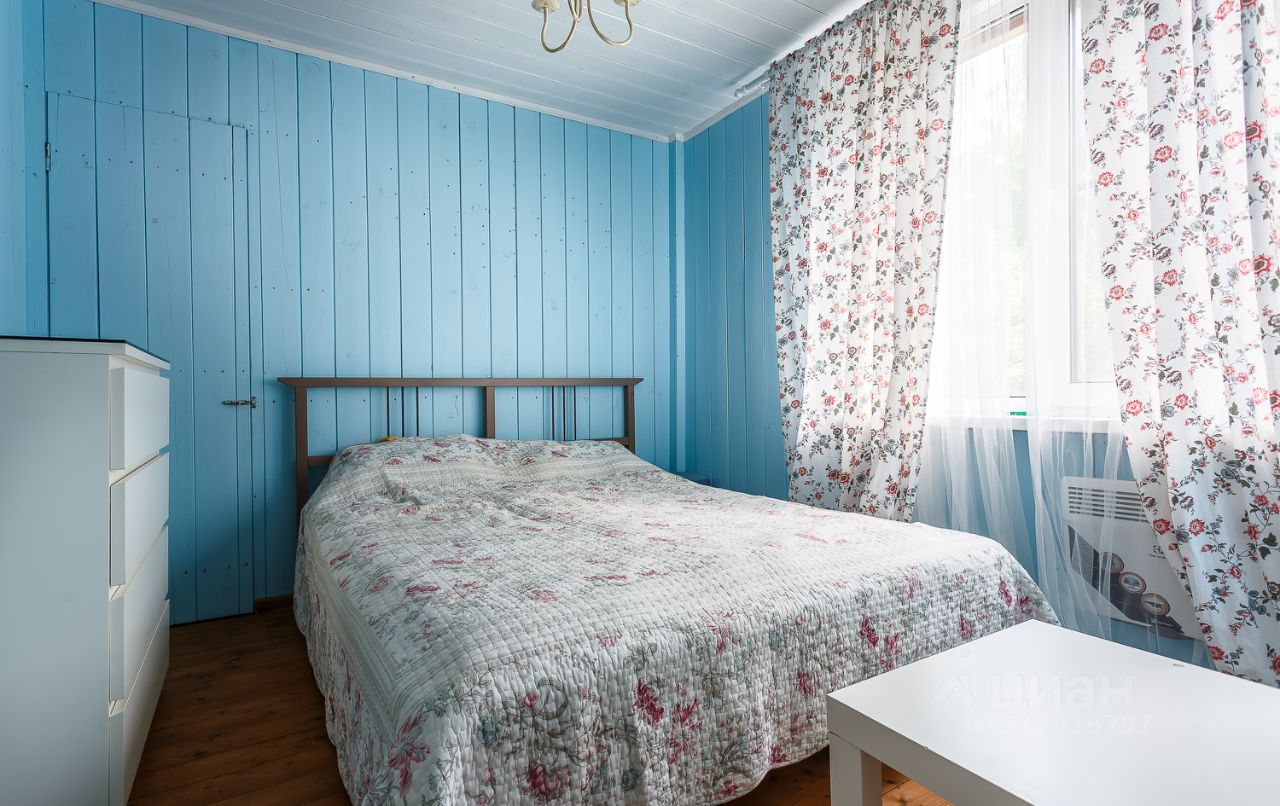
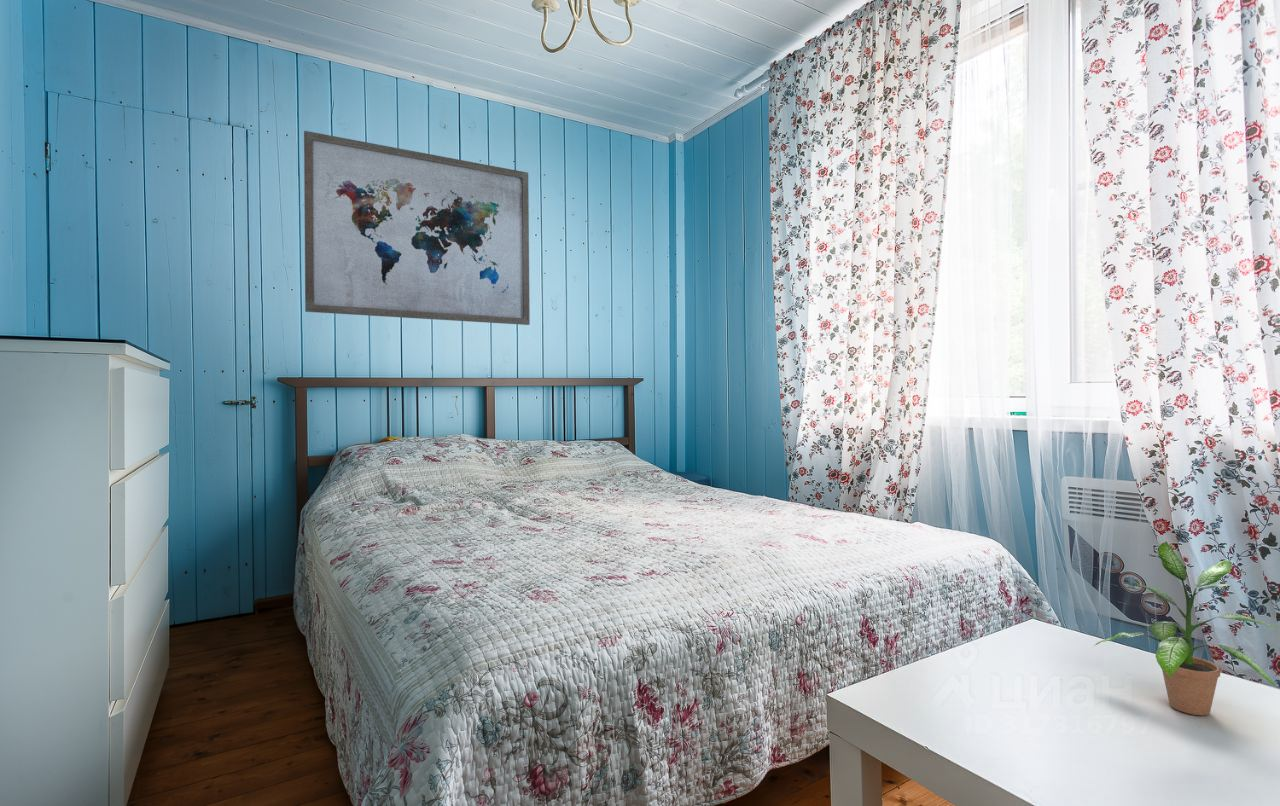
+ wall art (426, 236)
+ potted plant (1169, 622)
